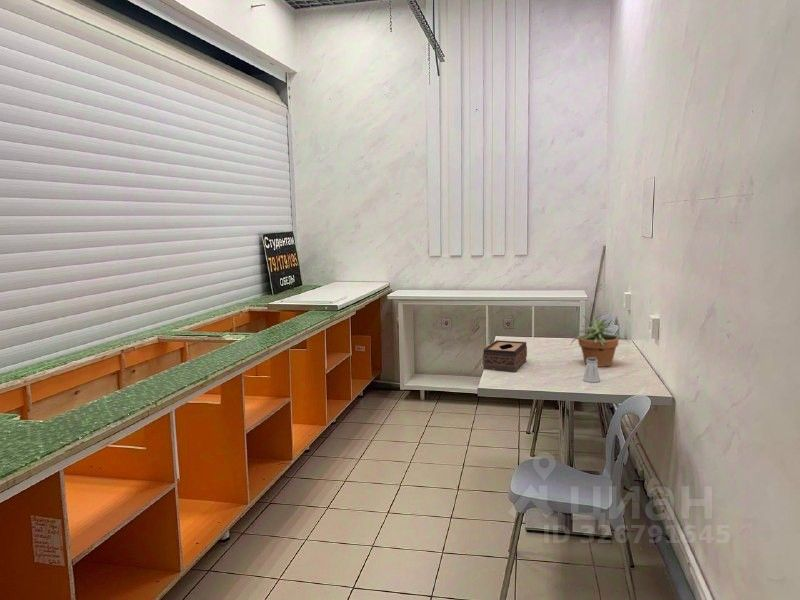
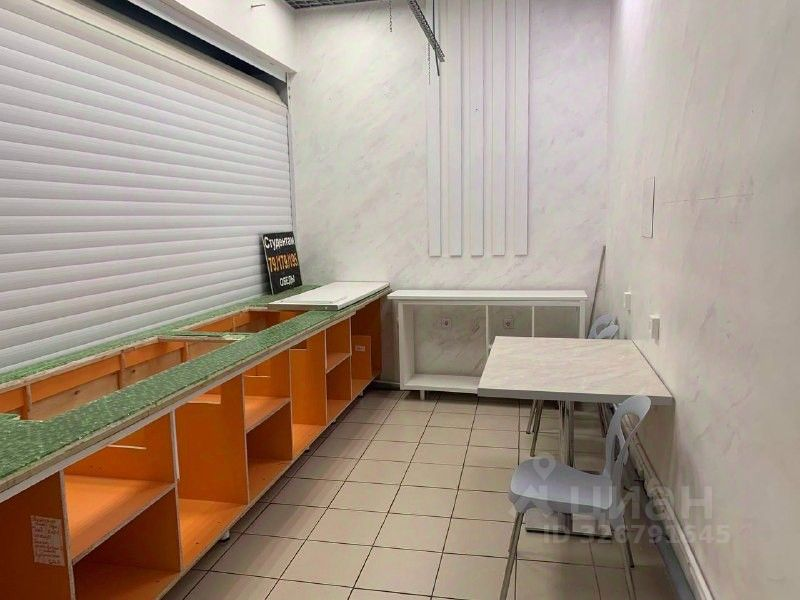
- tissue box (505, 355)
- saltshaker (591, 369)
- potted plant (598, 339)
